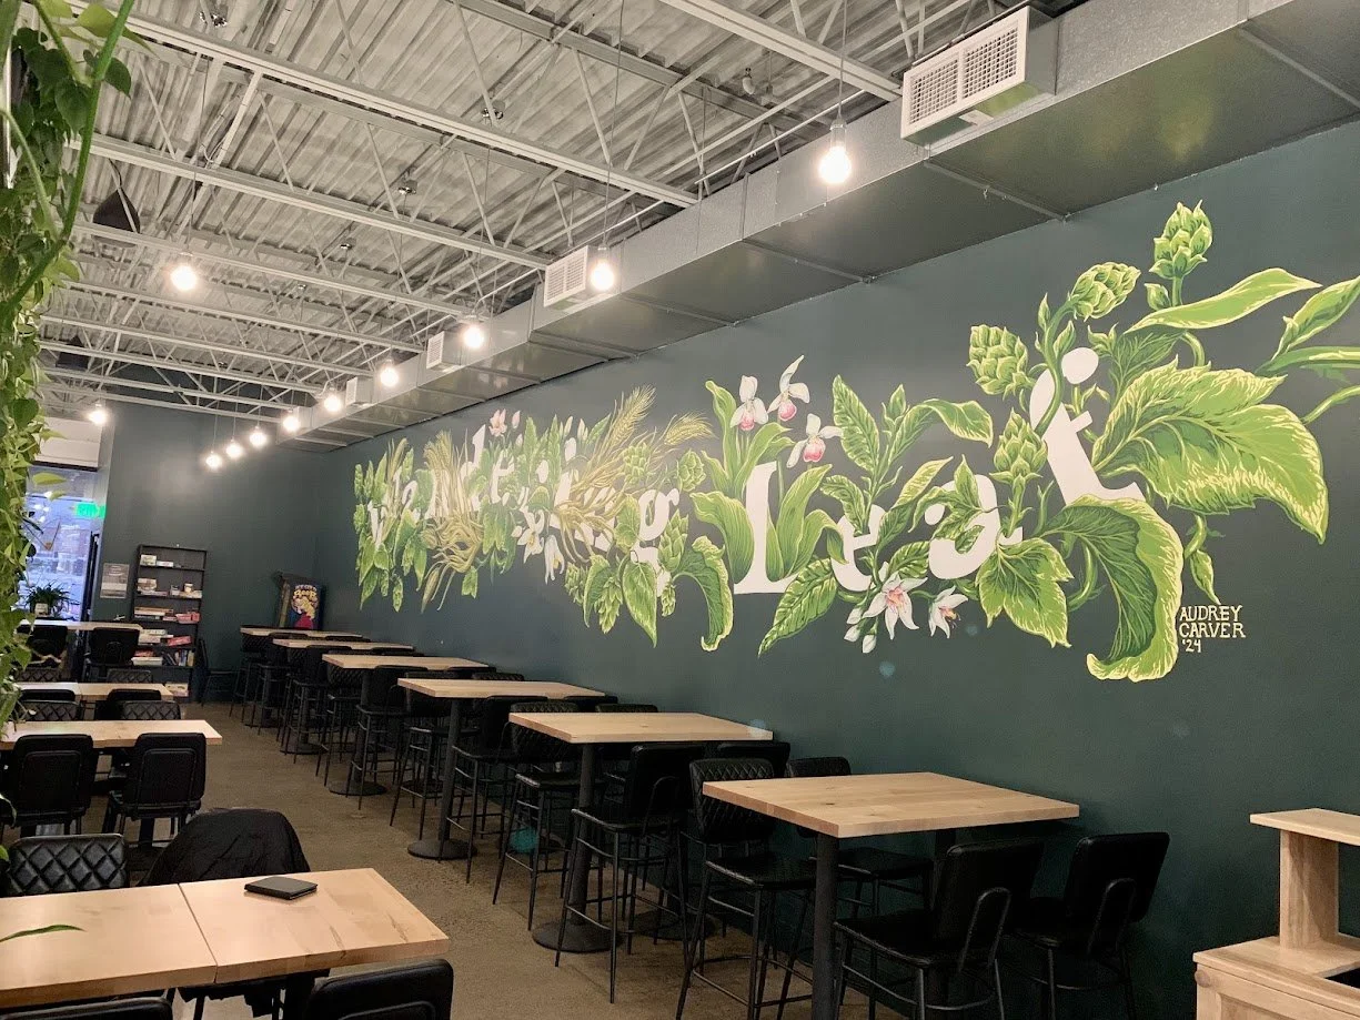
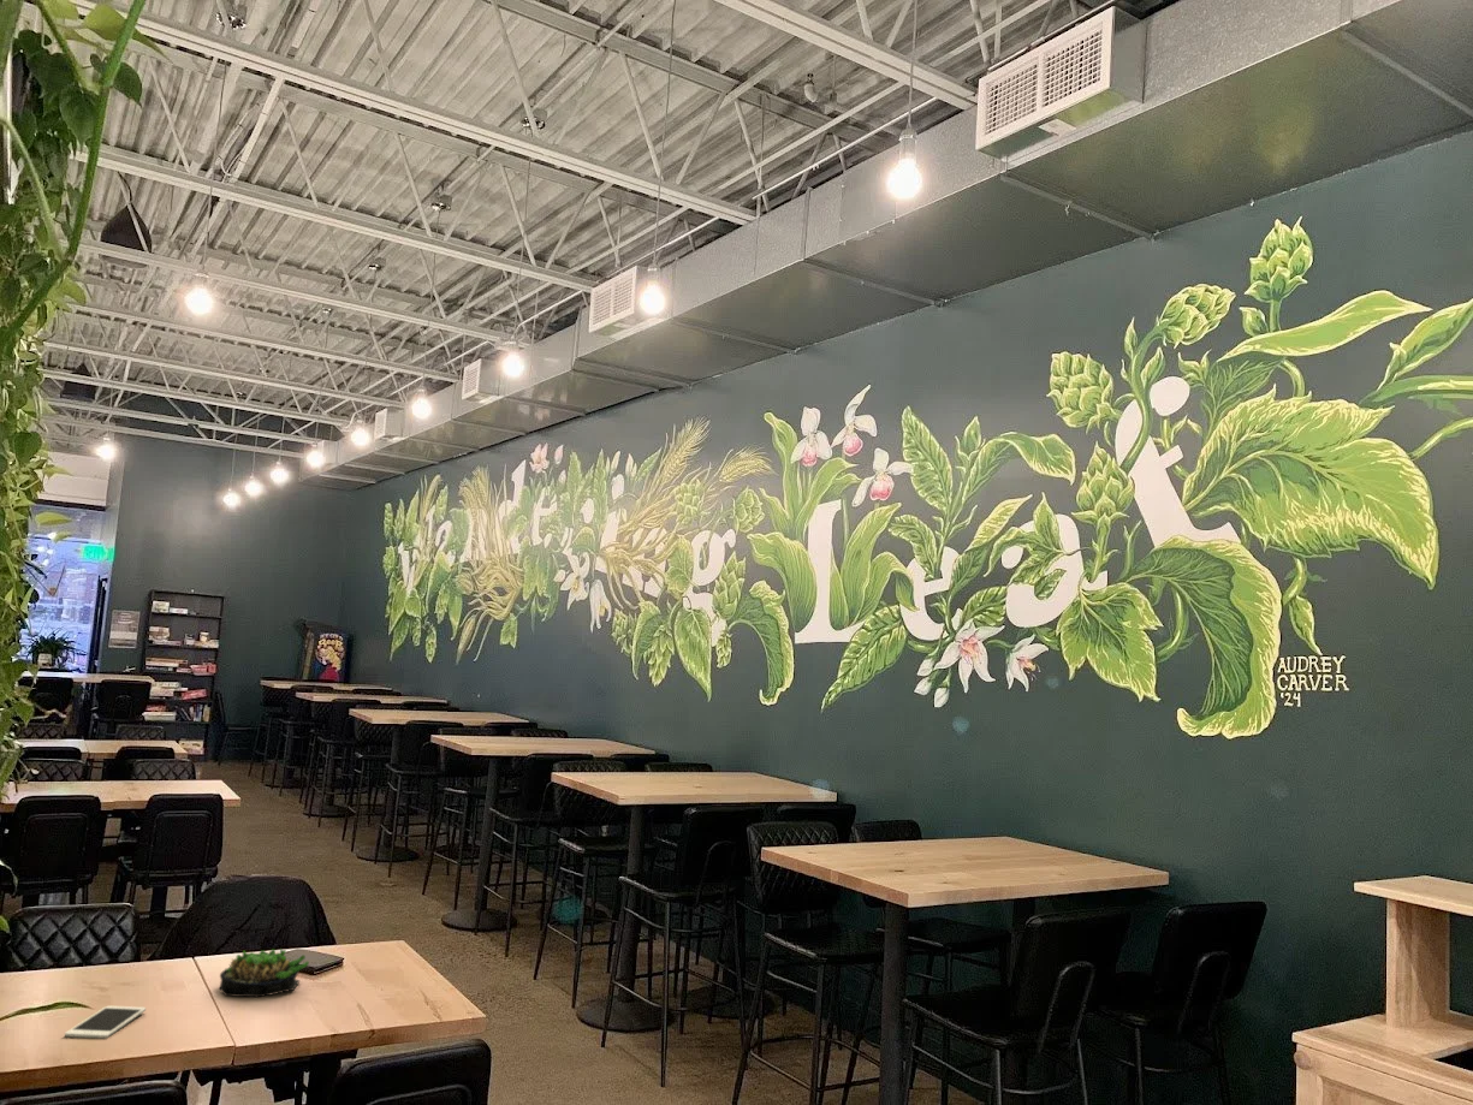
+ cell phone (106, 1021)
+ succulent plant (265, 968)
